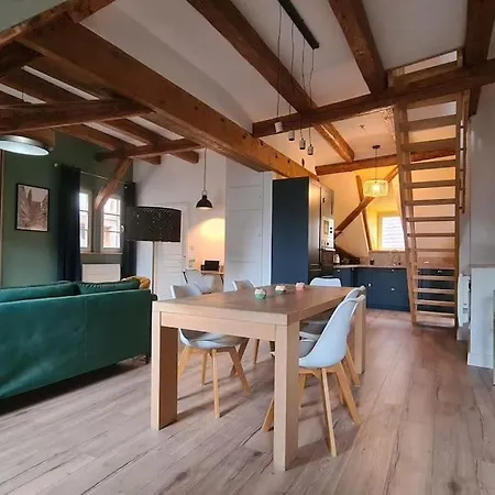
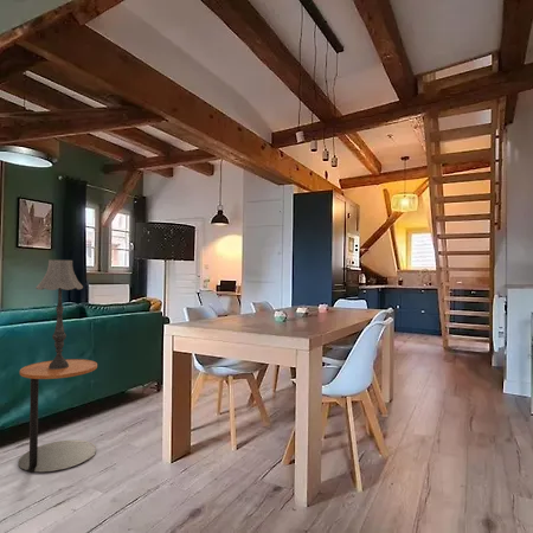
+ table lamp (58, 313)
+ side table (37, 411)
